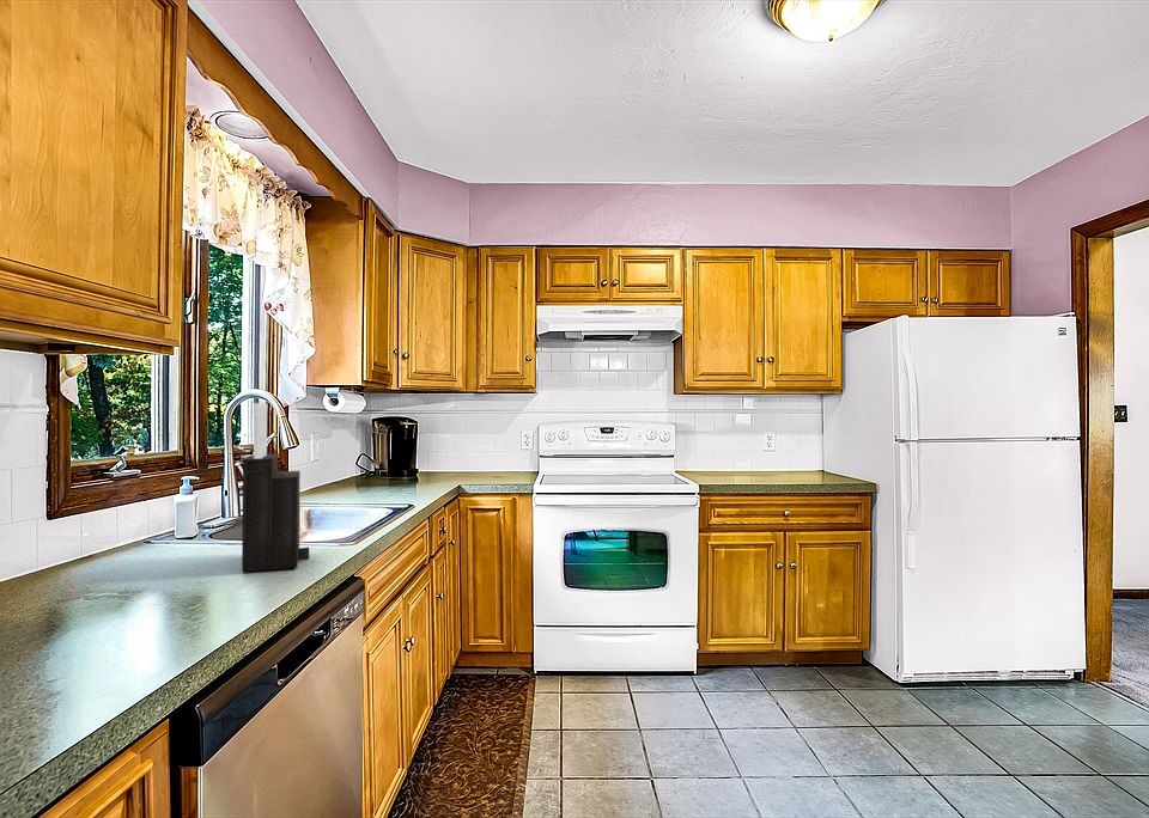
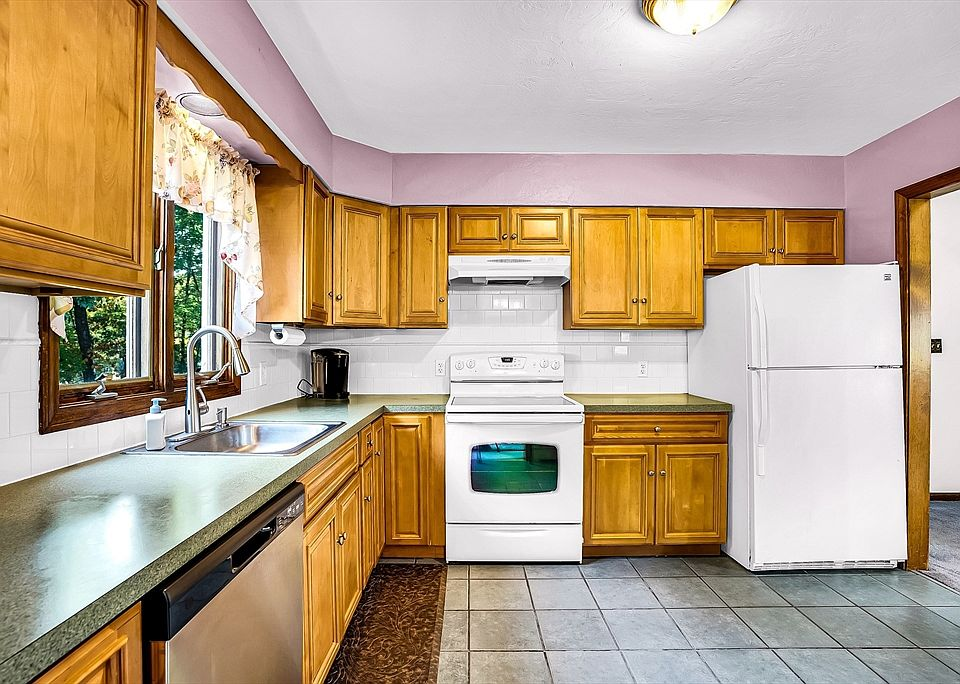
- knife block (278, 482)
